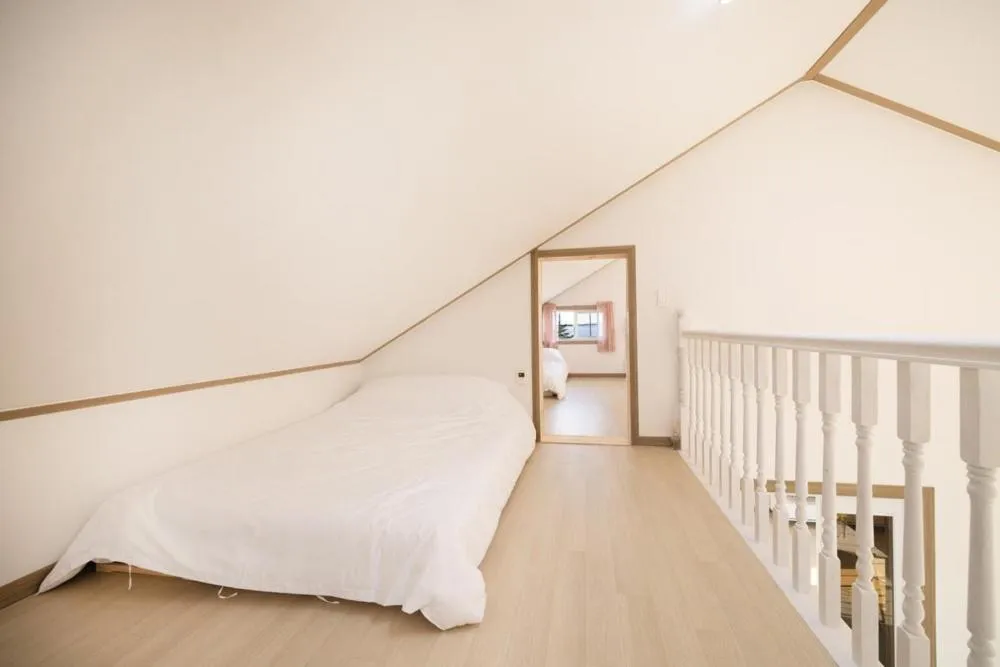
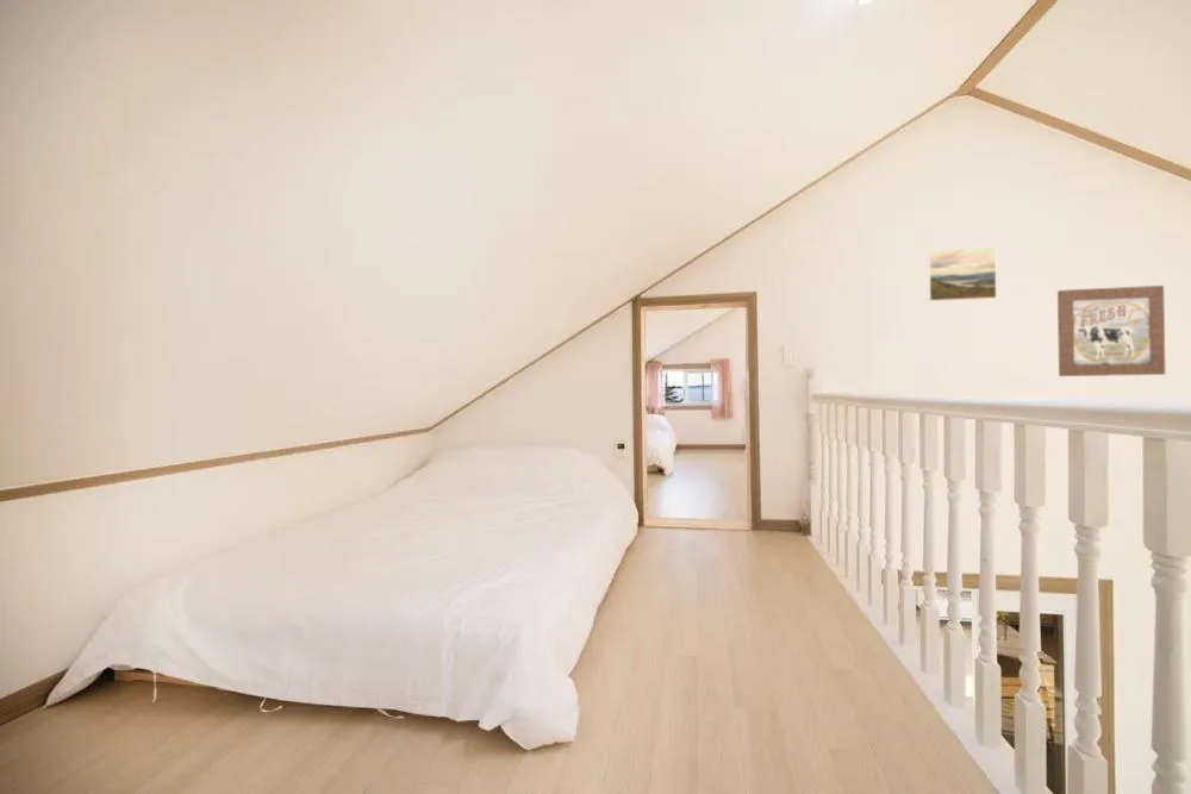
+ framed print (961, 274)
+ wall art (1110, 331)
